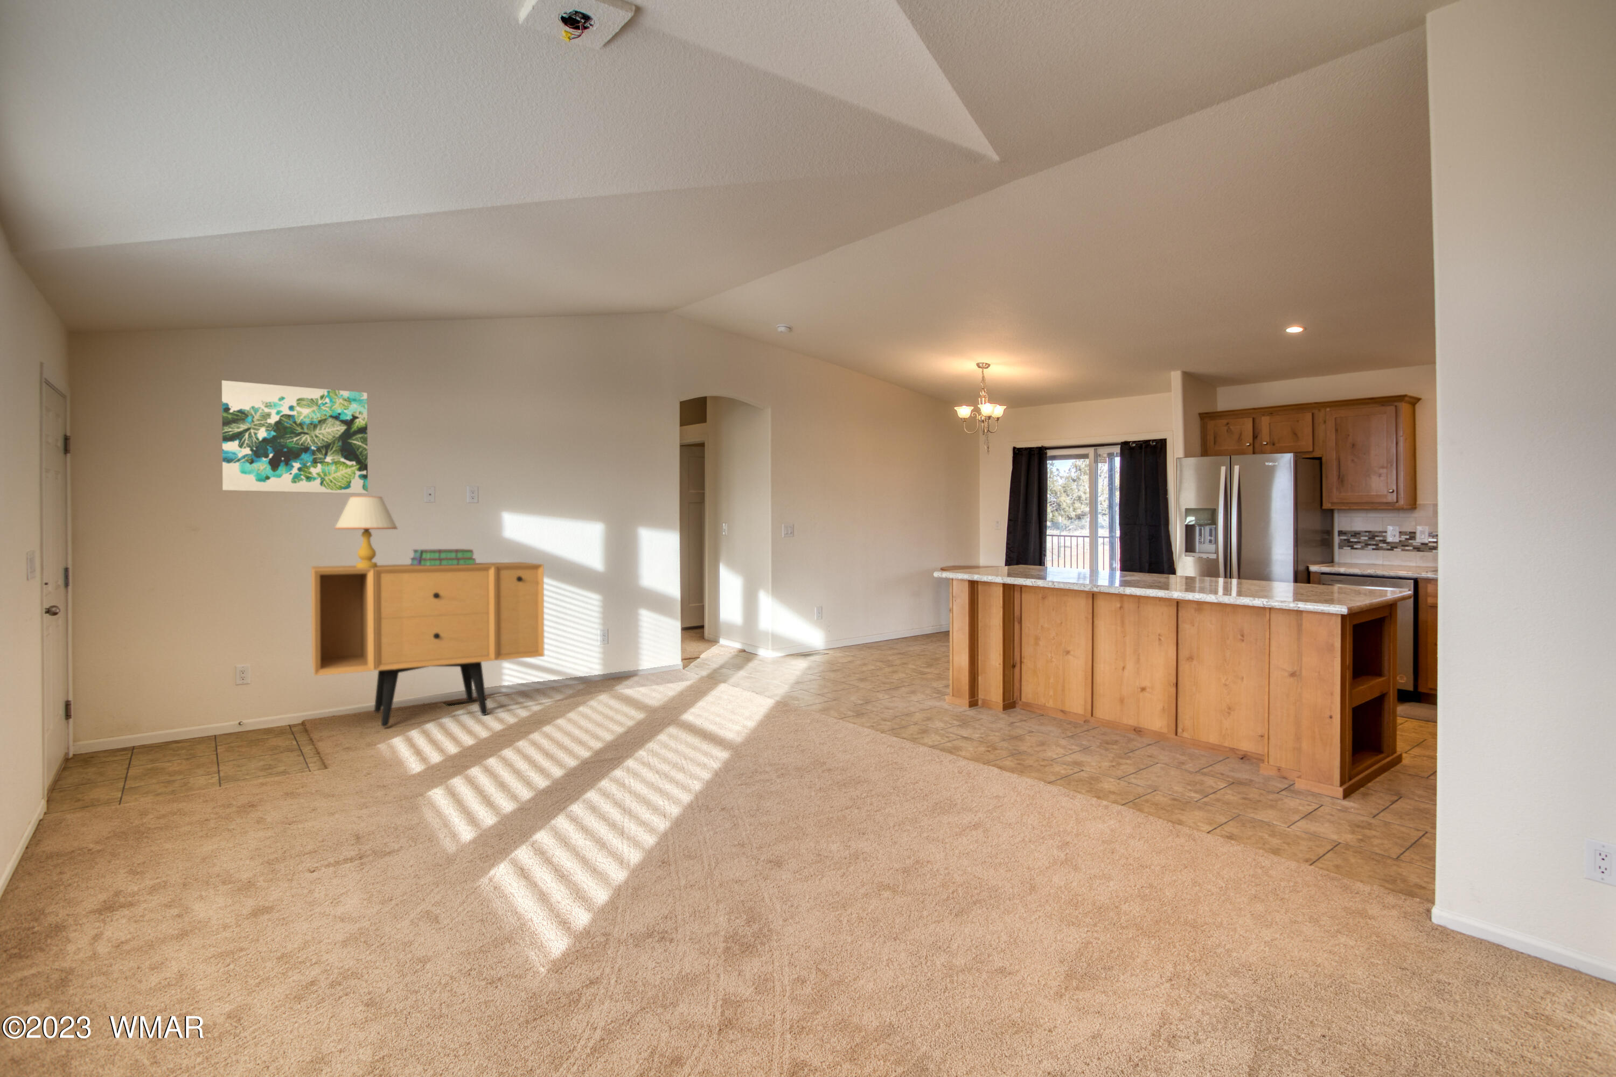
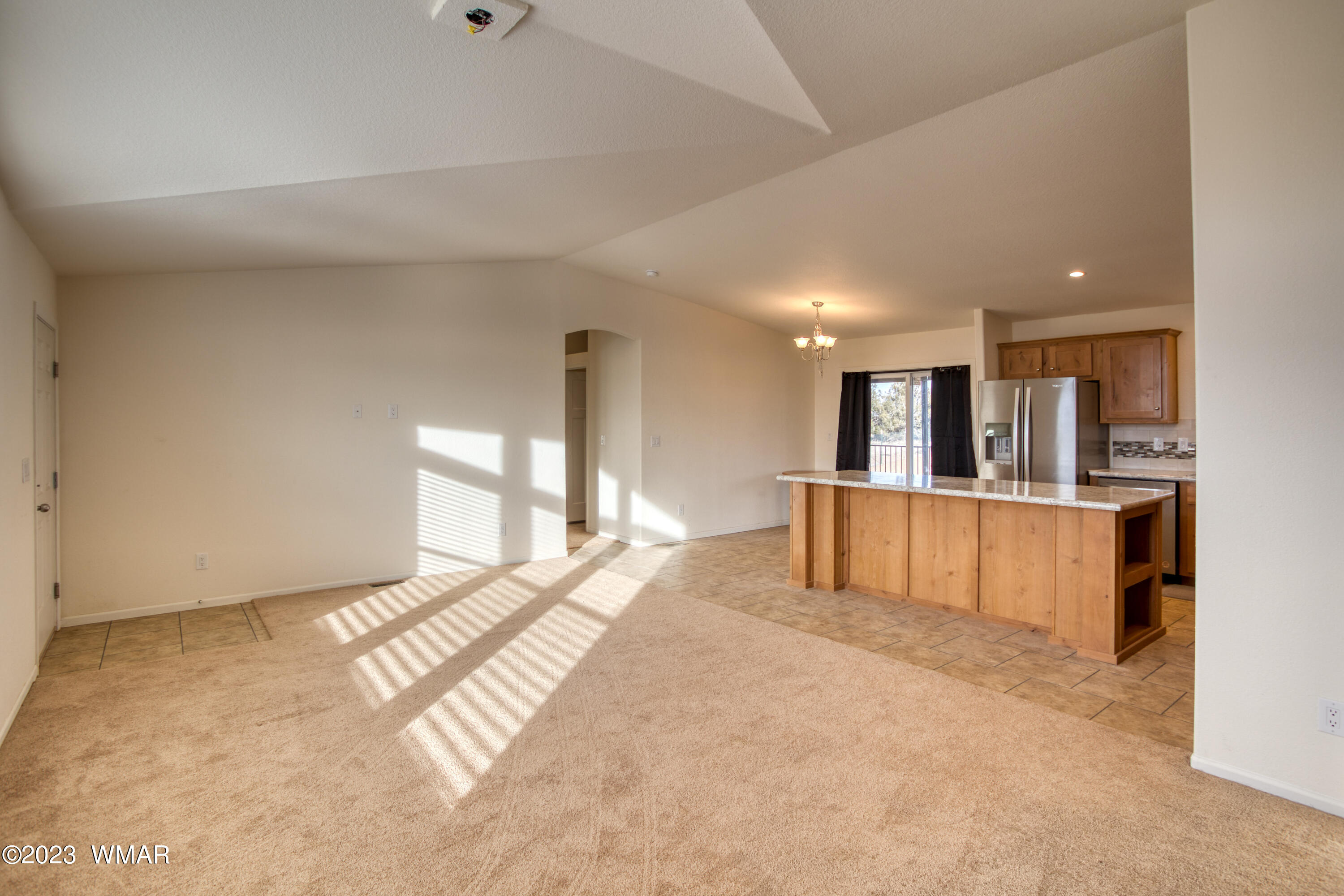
- wall art (298, 440)
- sideboard (430, 639)
- stack of books (442, 557)
- table lamp (367, 531)
